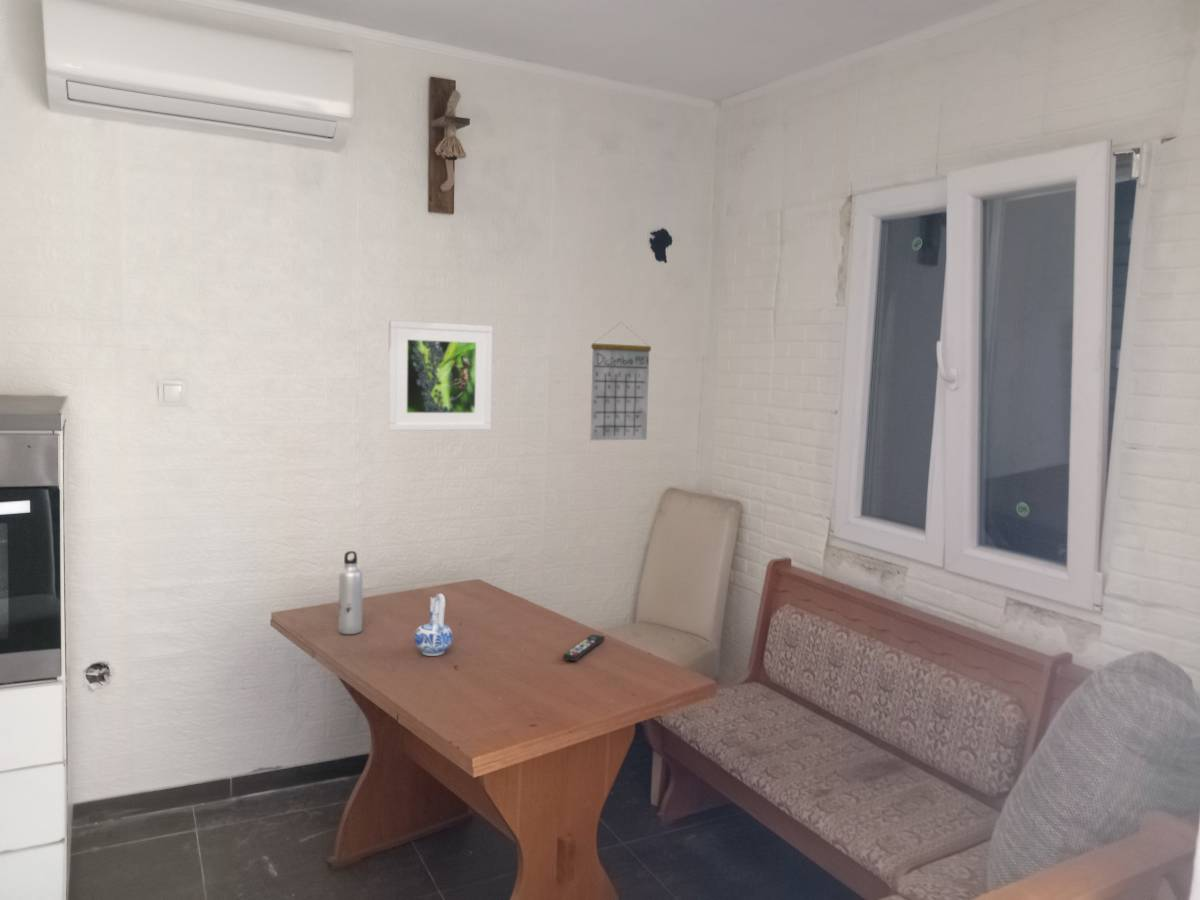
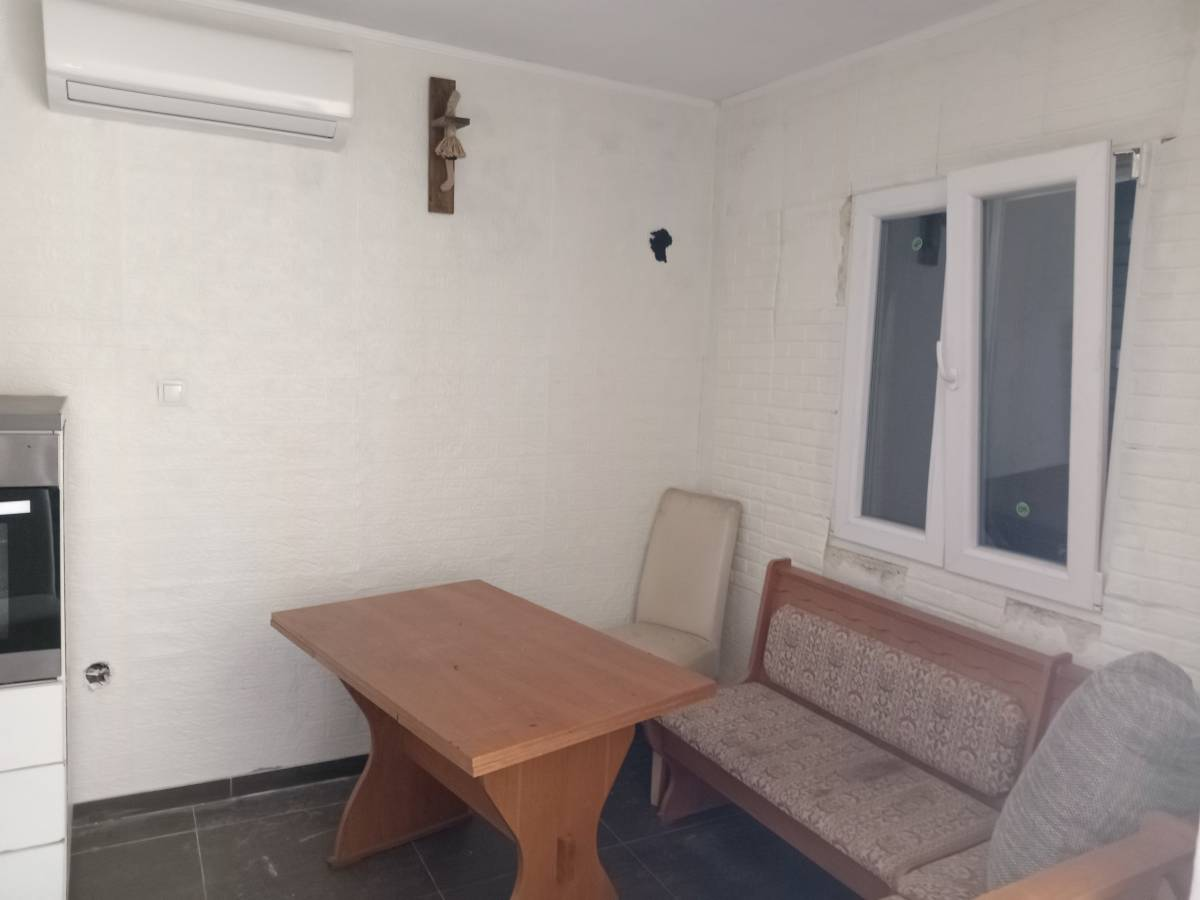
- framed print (441, 377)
- calendar (620, 381)
- water bottle (350, 591)
- ceramic pitcher (433, 622)
- remote control (584, 647)
